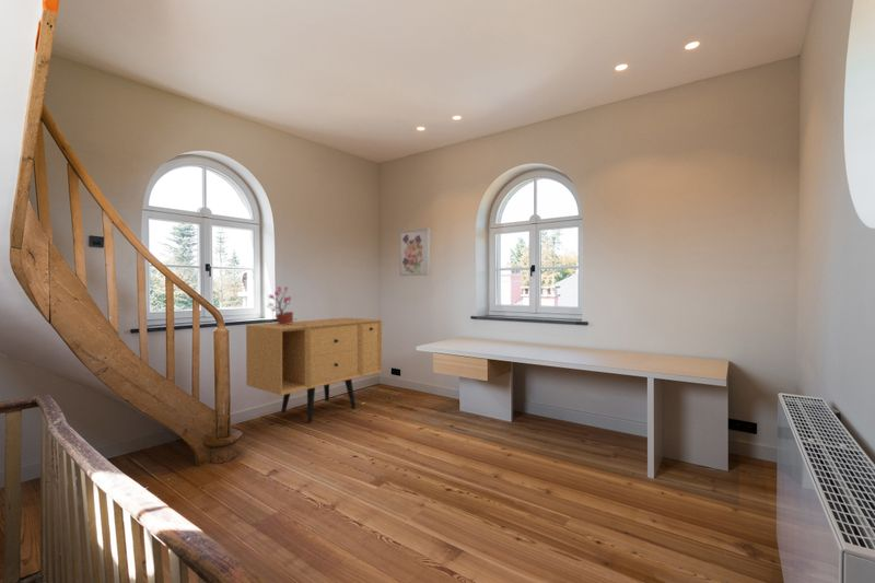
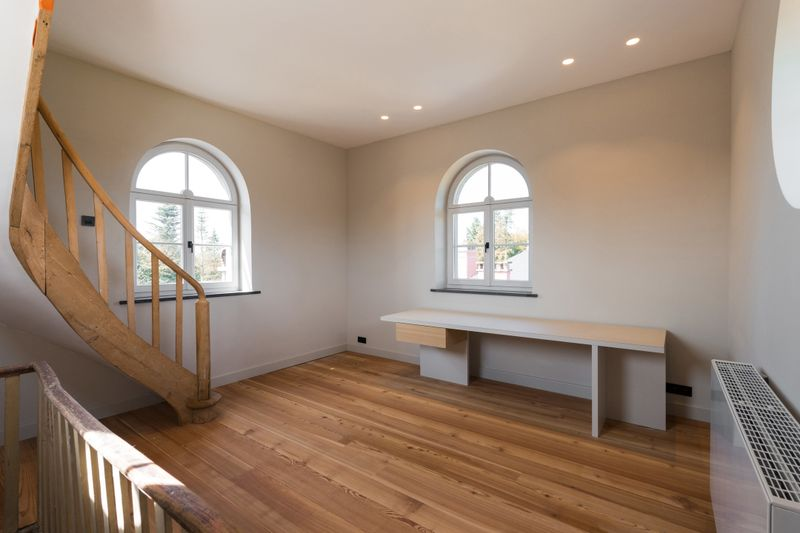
- sideboard (319, 366)
- wall art (413, 253)
- potted plant (285, 305)
